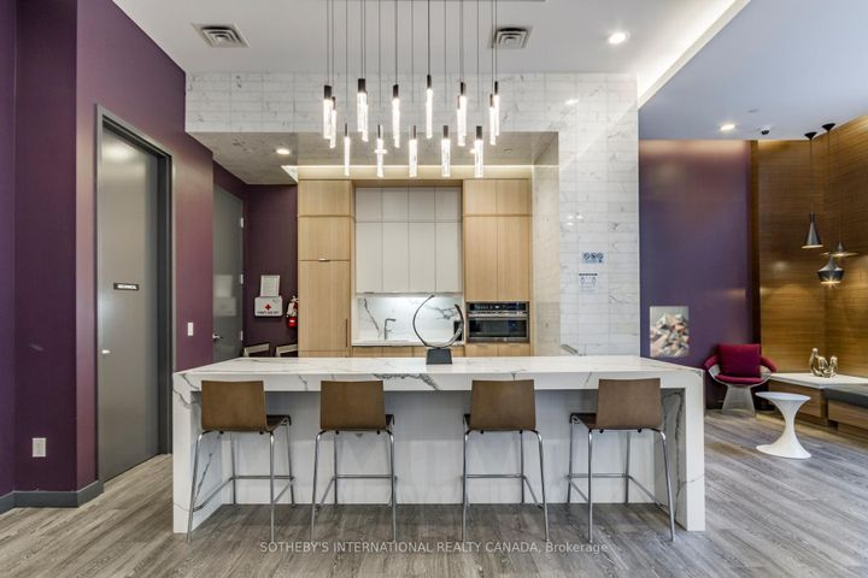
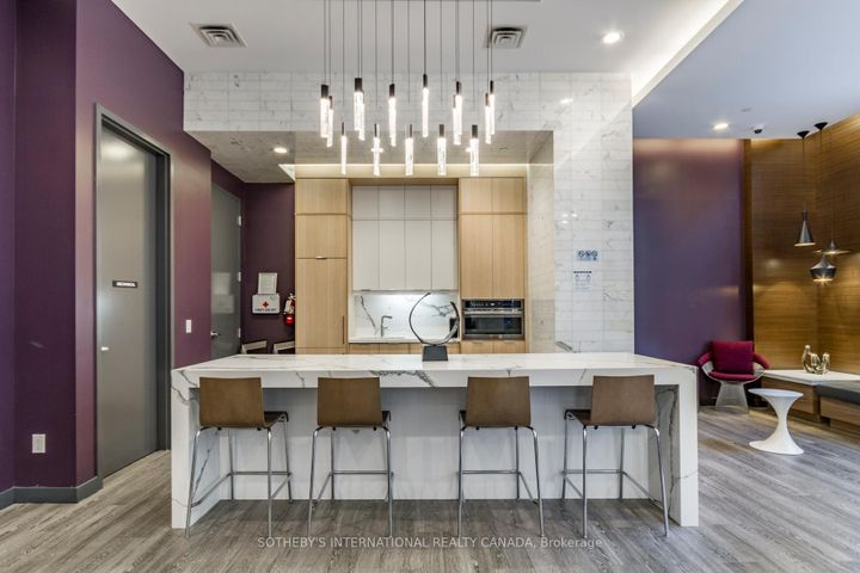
- wall art (669, 331)
